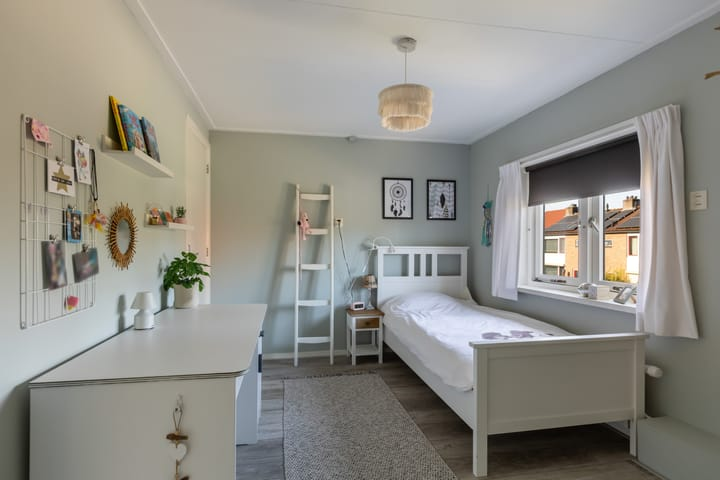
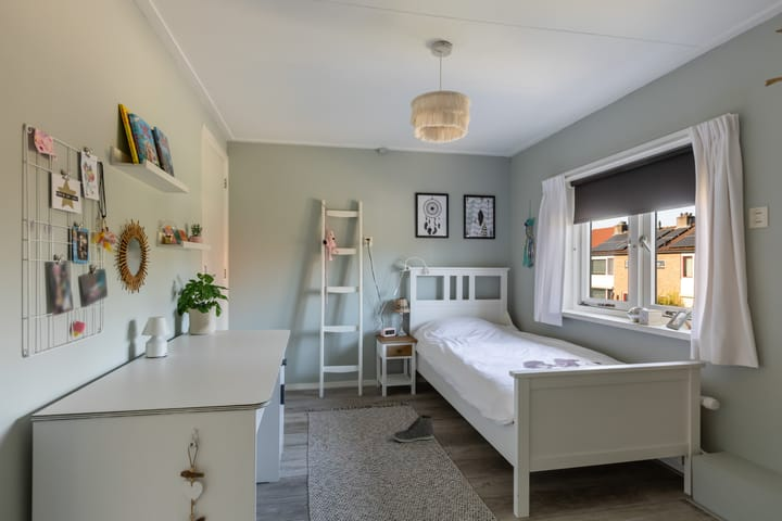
+ sneaker (413, 427)
